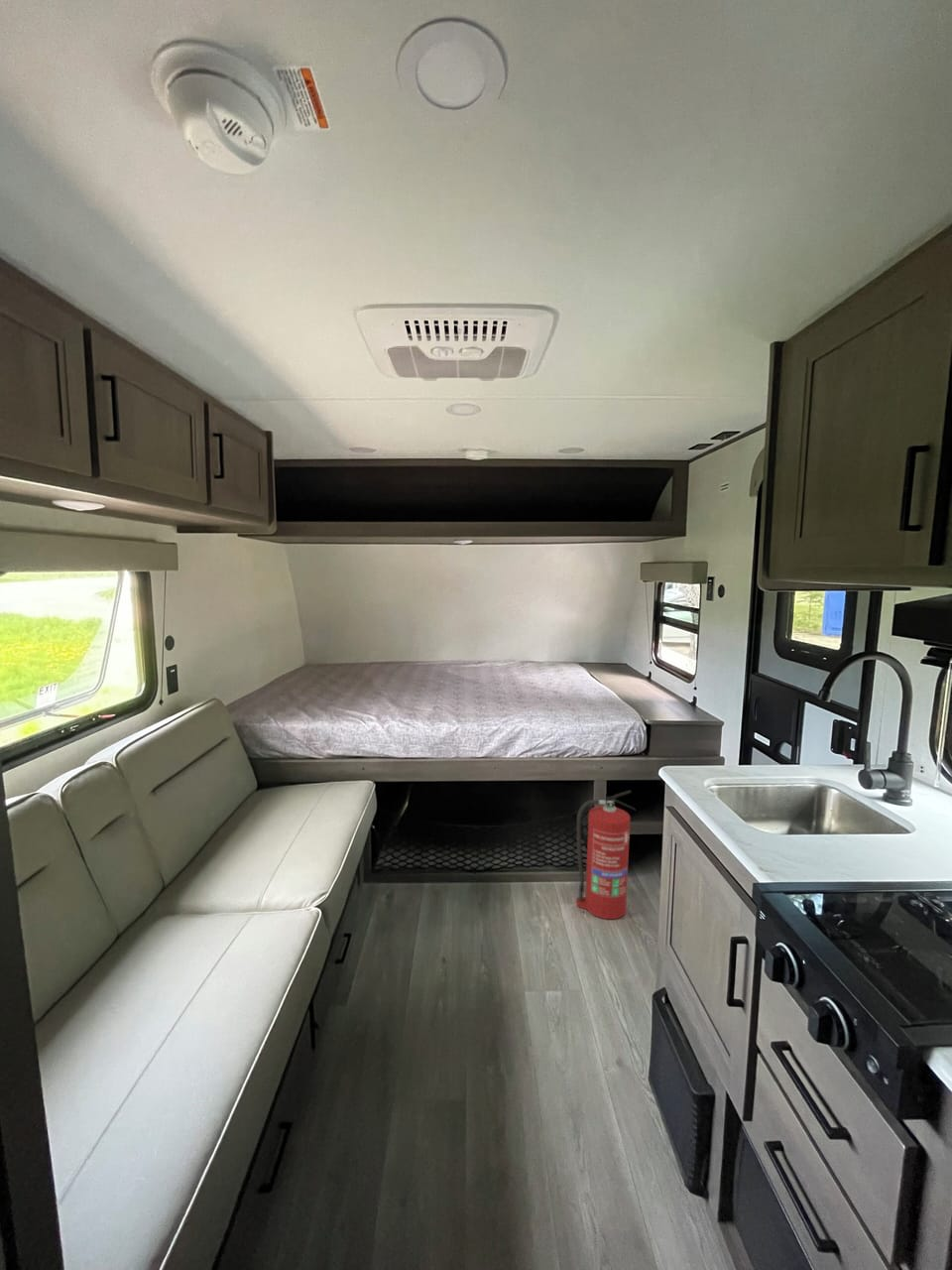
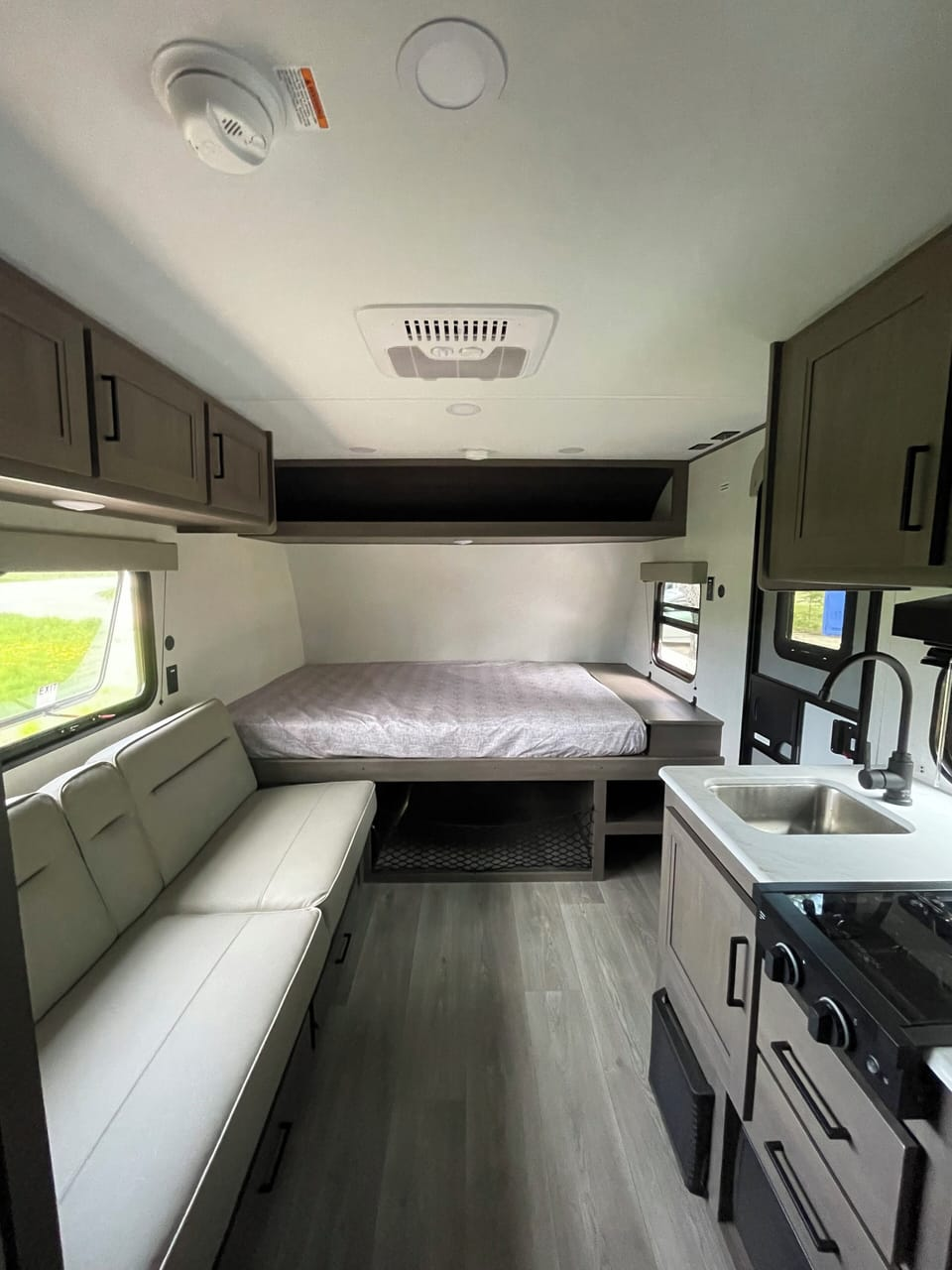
- fire extinguisher (606, 848)
